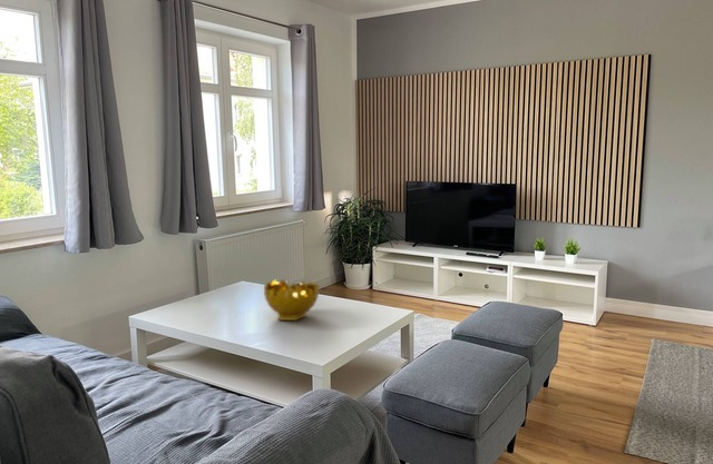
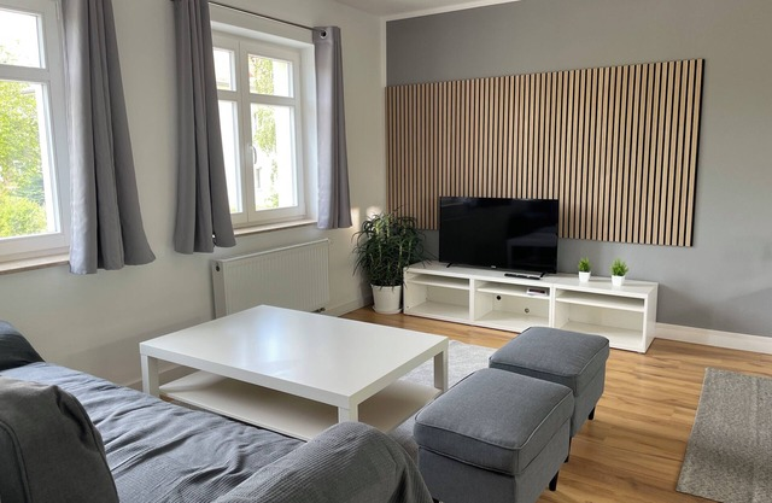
- decorative bowl (292, 299)
